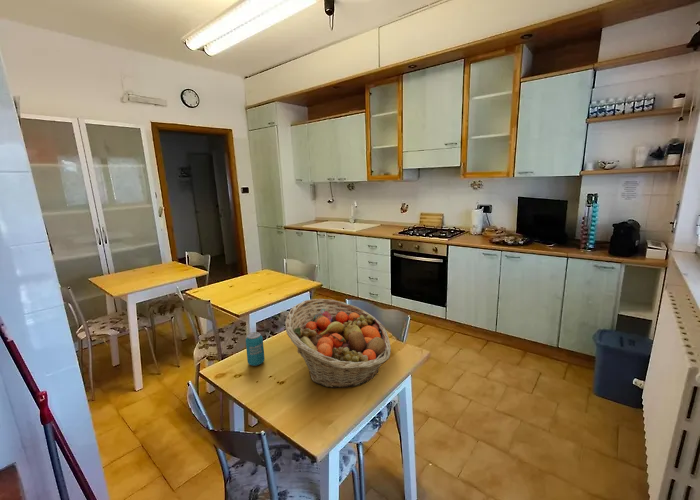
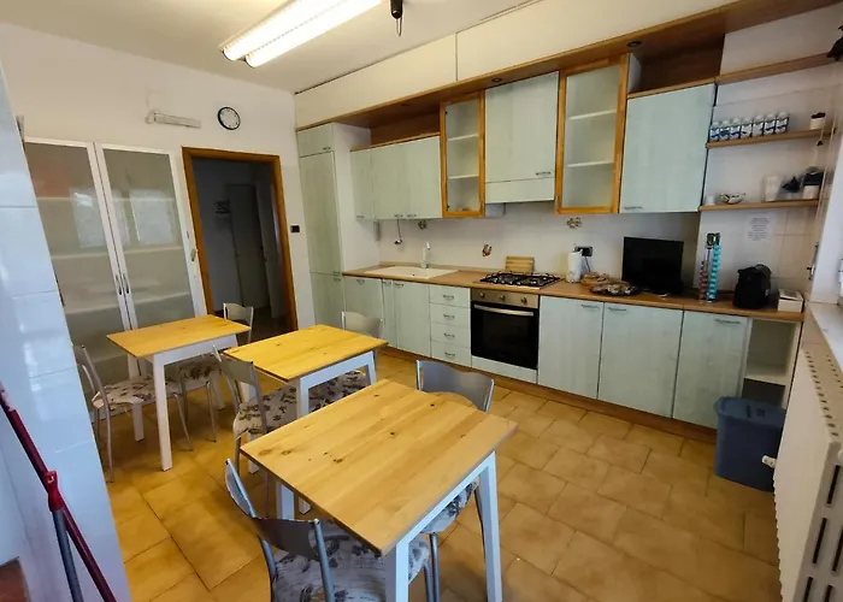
- fruit basket (339, 337)
- beverage can (255, 349)
